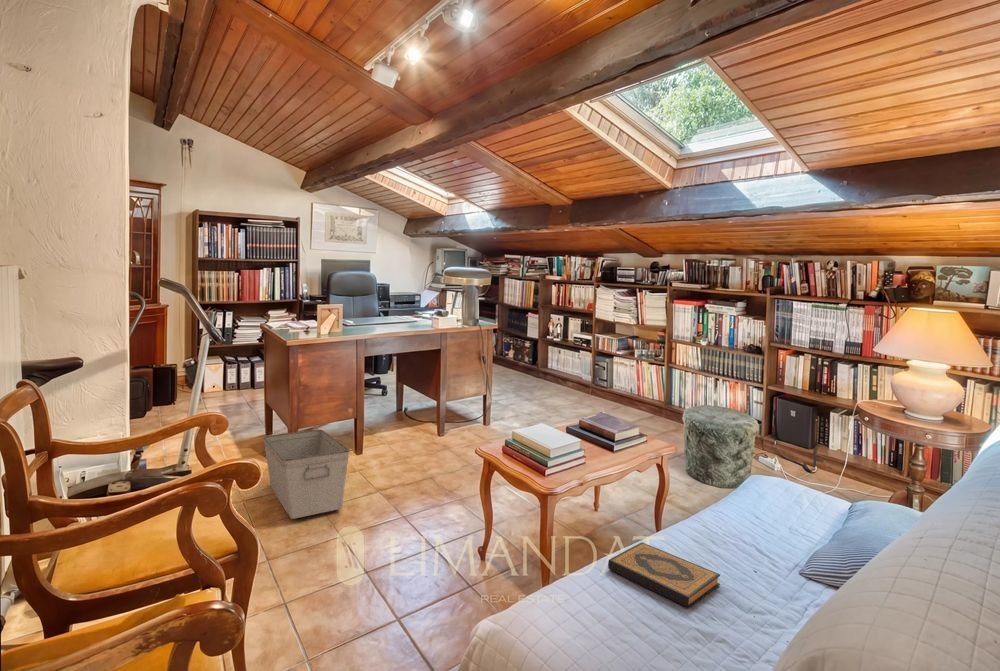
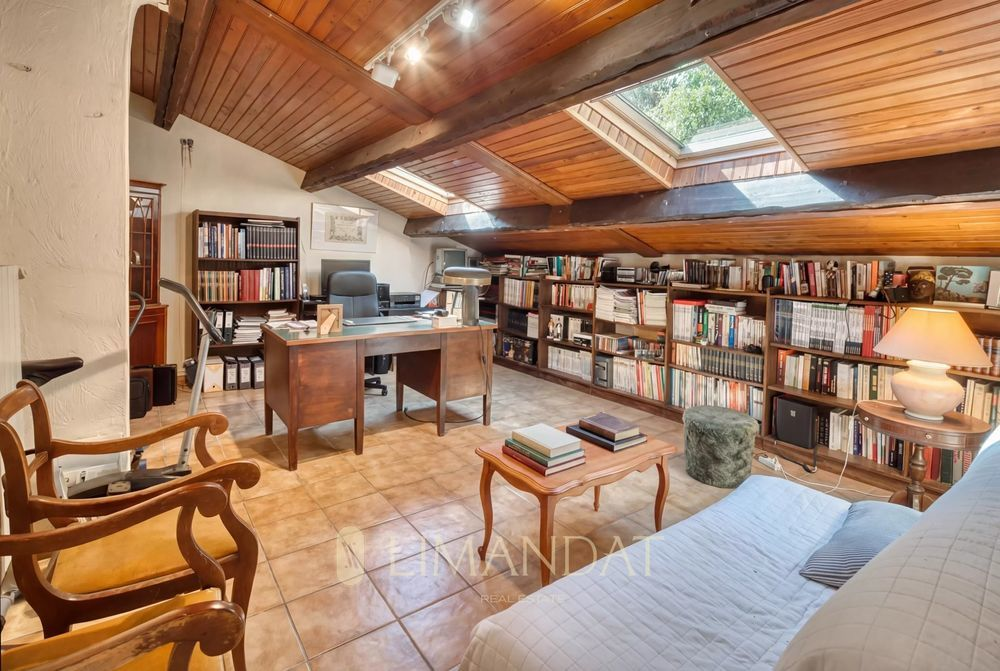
- storage bin (304, 469)
- hardback book (662, 571)
